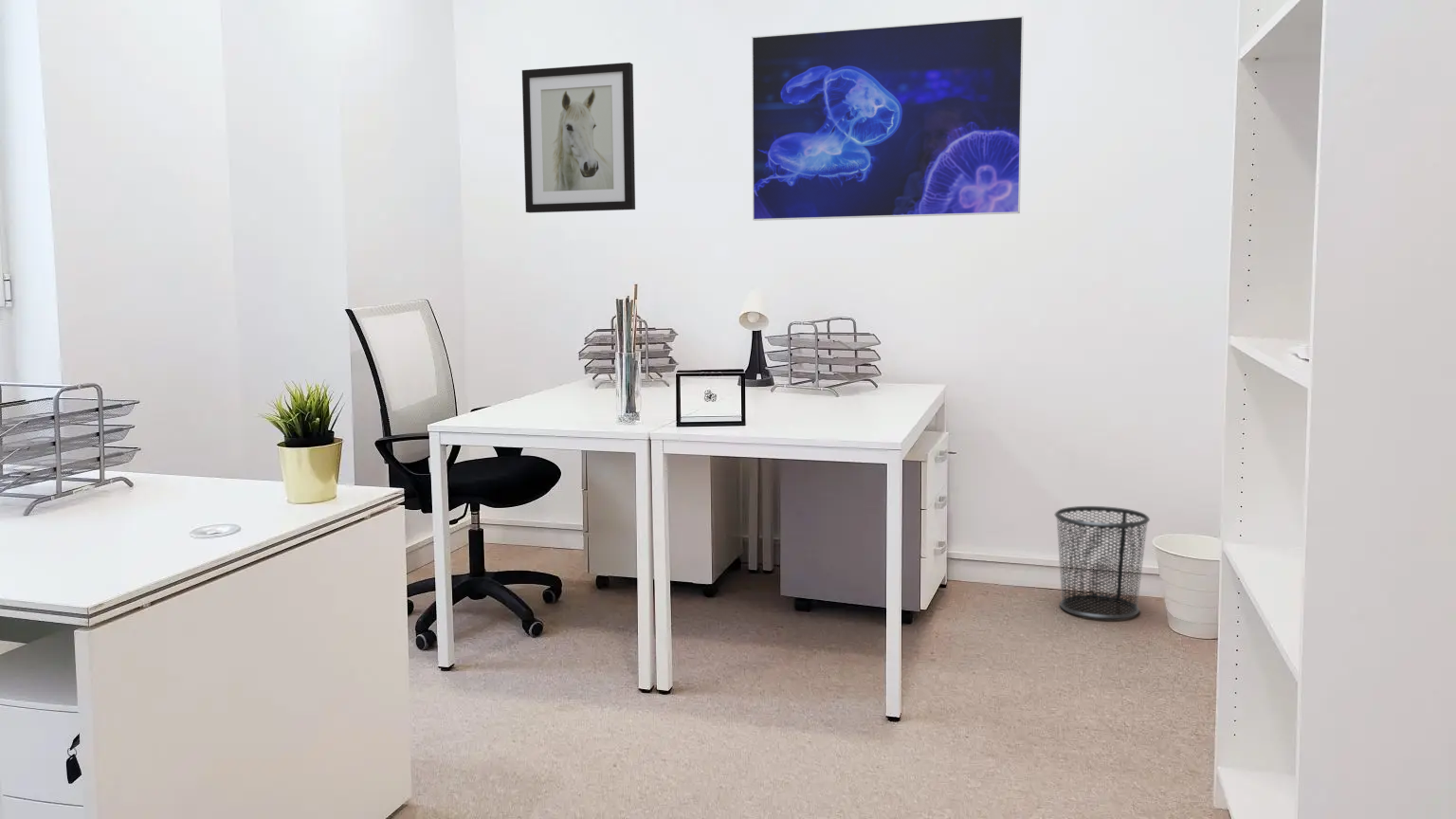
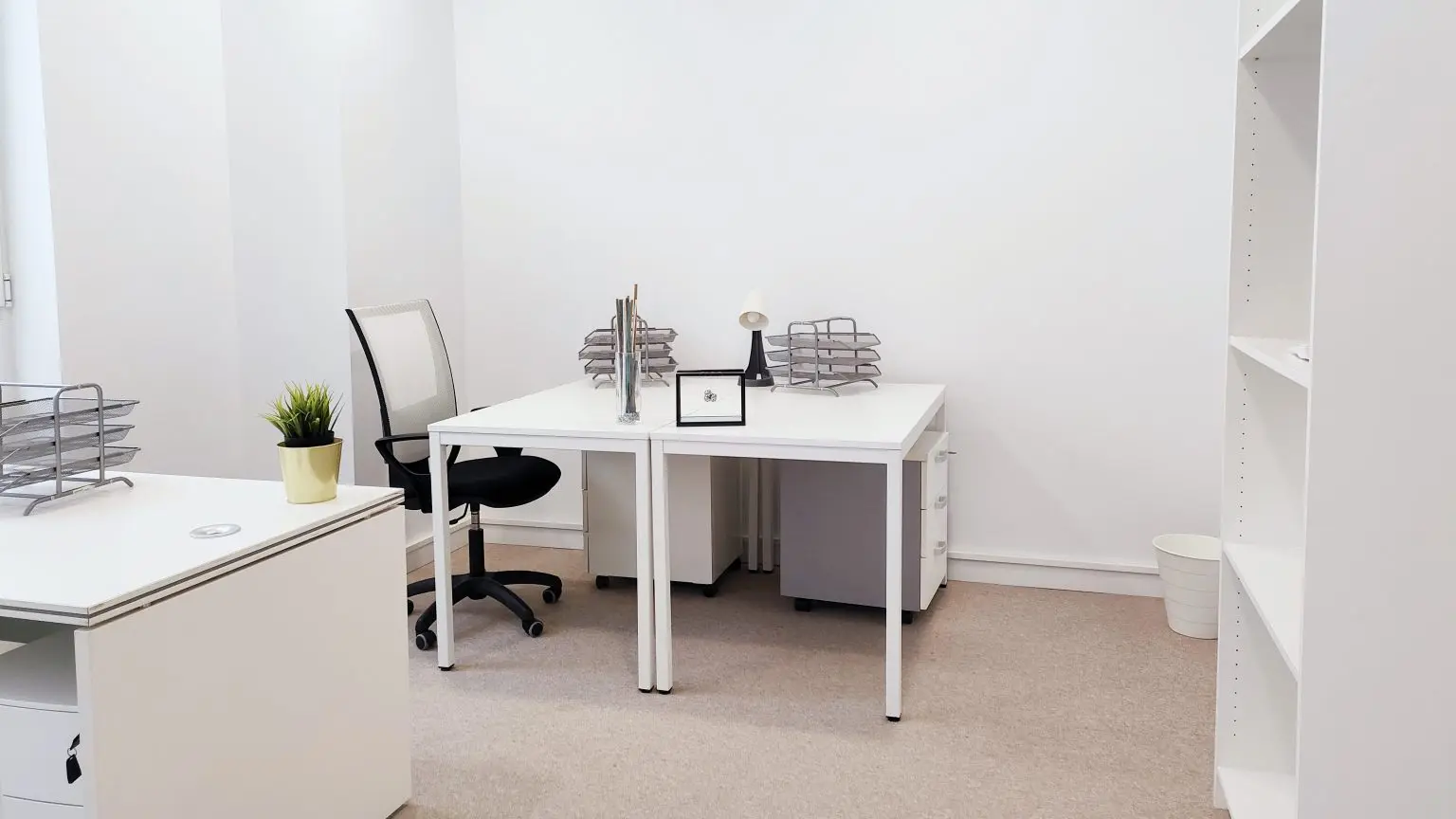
- wall art (578, 139)
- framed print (883, 122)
- waste bin (1100, 561)
